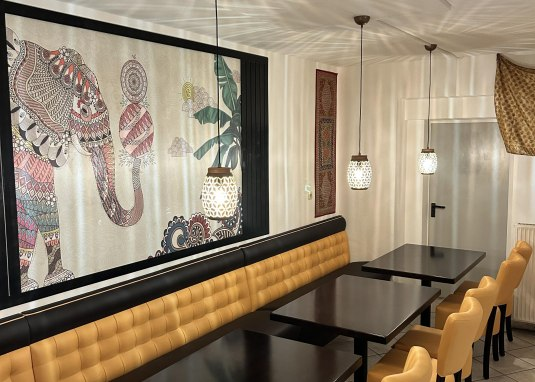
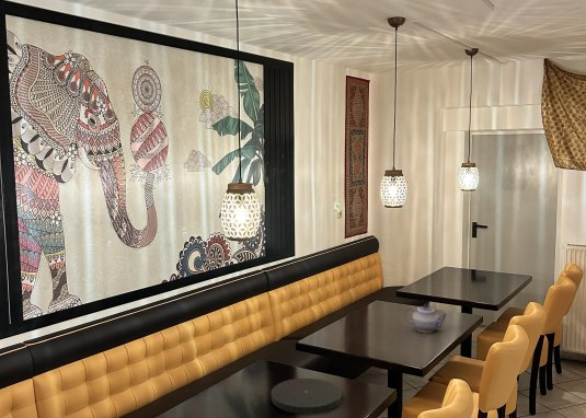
+ teapot (425, 316)
+ plate (306, 395)
